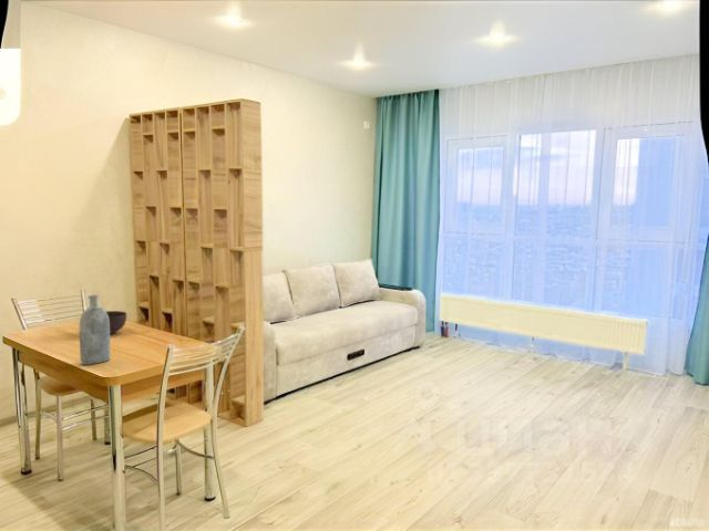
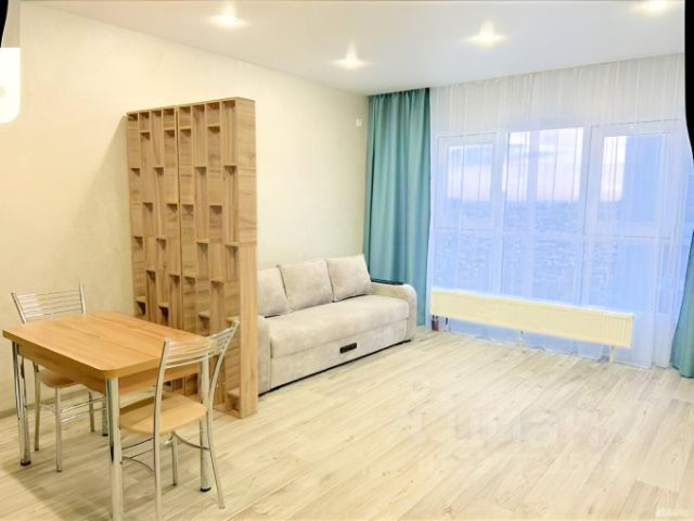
- bottle (94, 329)
- bowl (110, 323)
